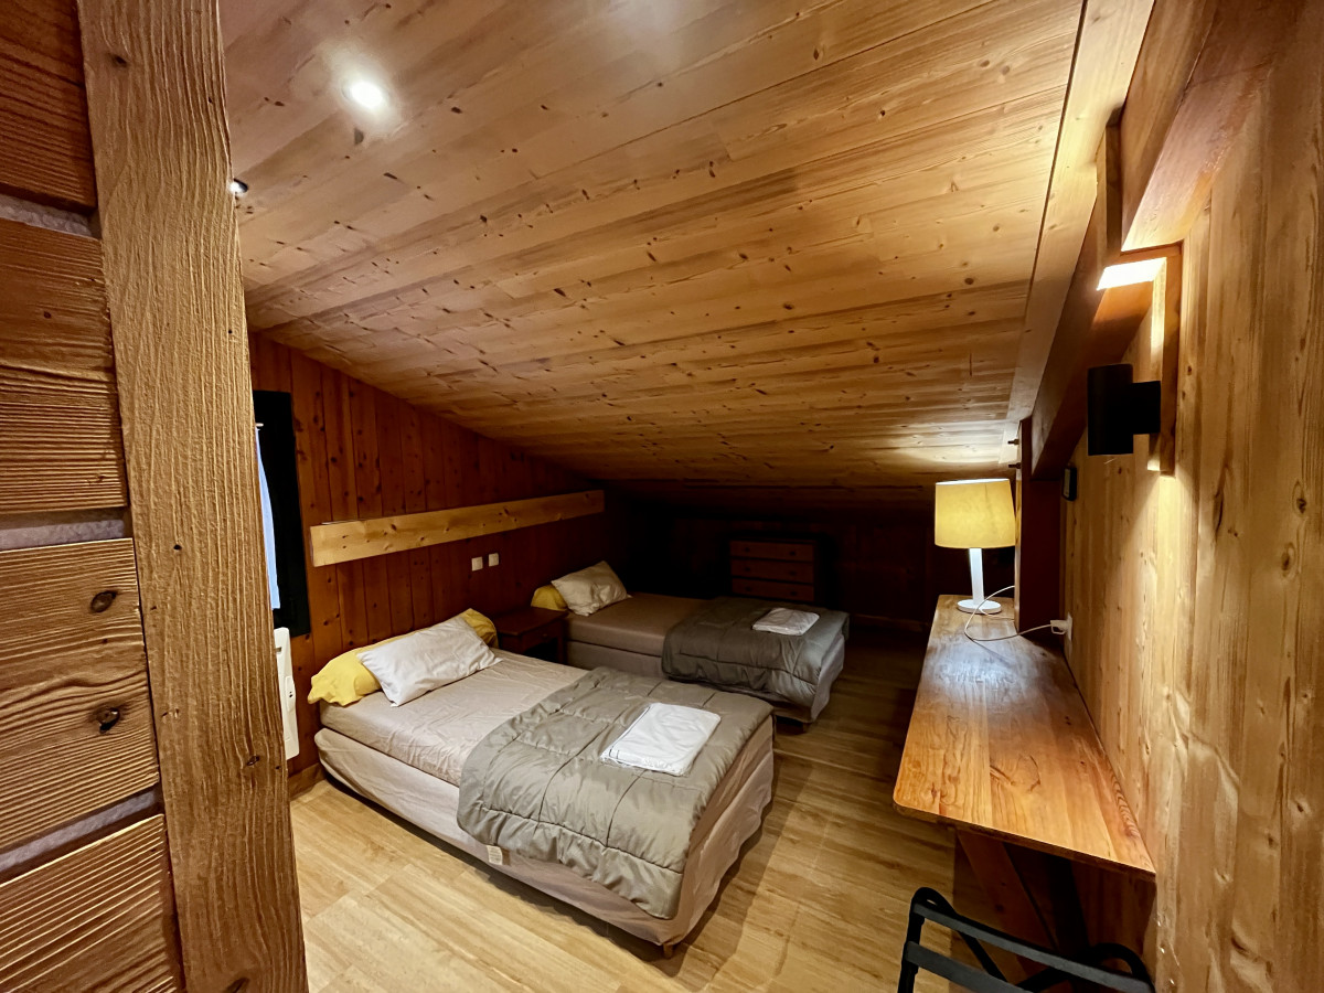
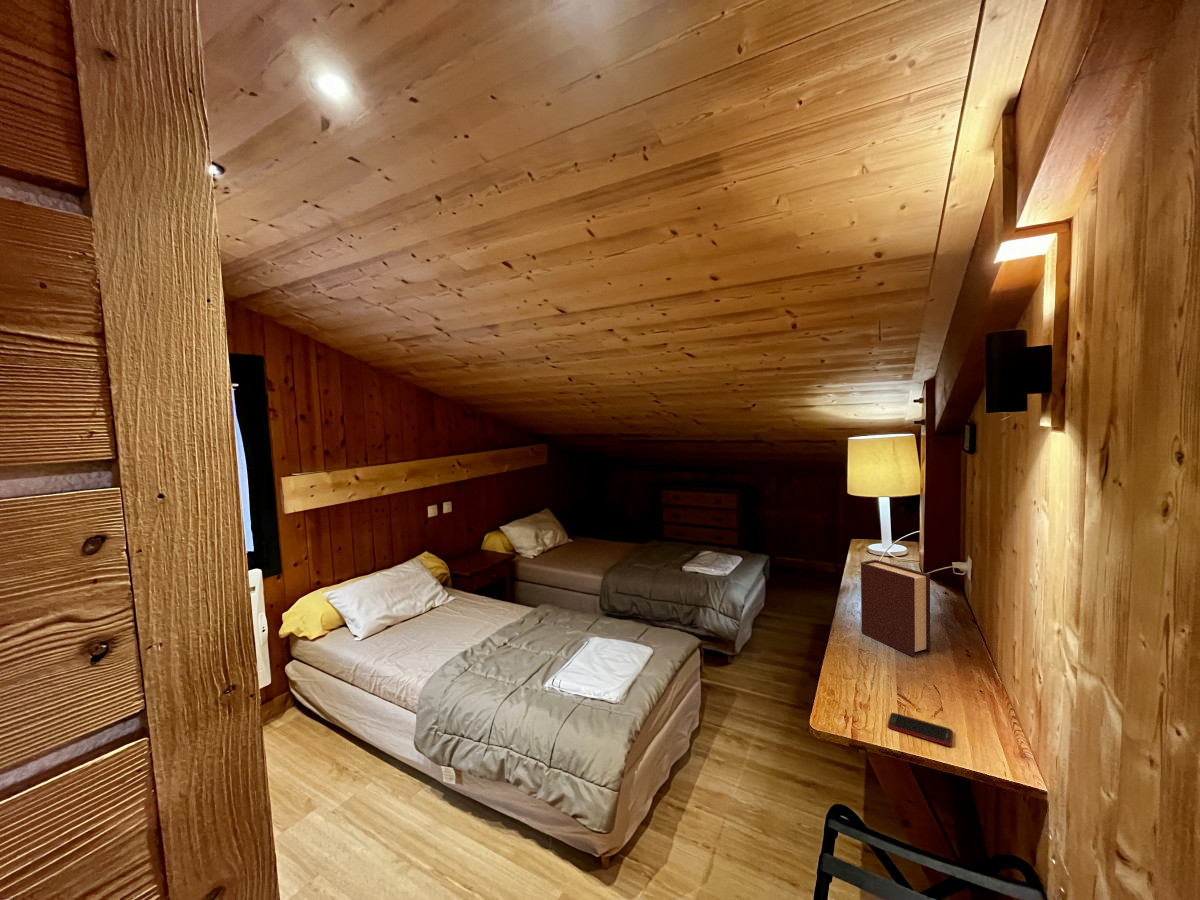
+ cell phone (919, 728)
+ bible (893, 605)
